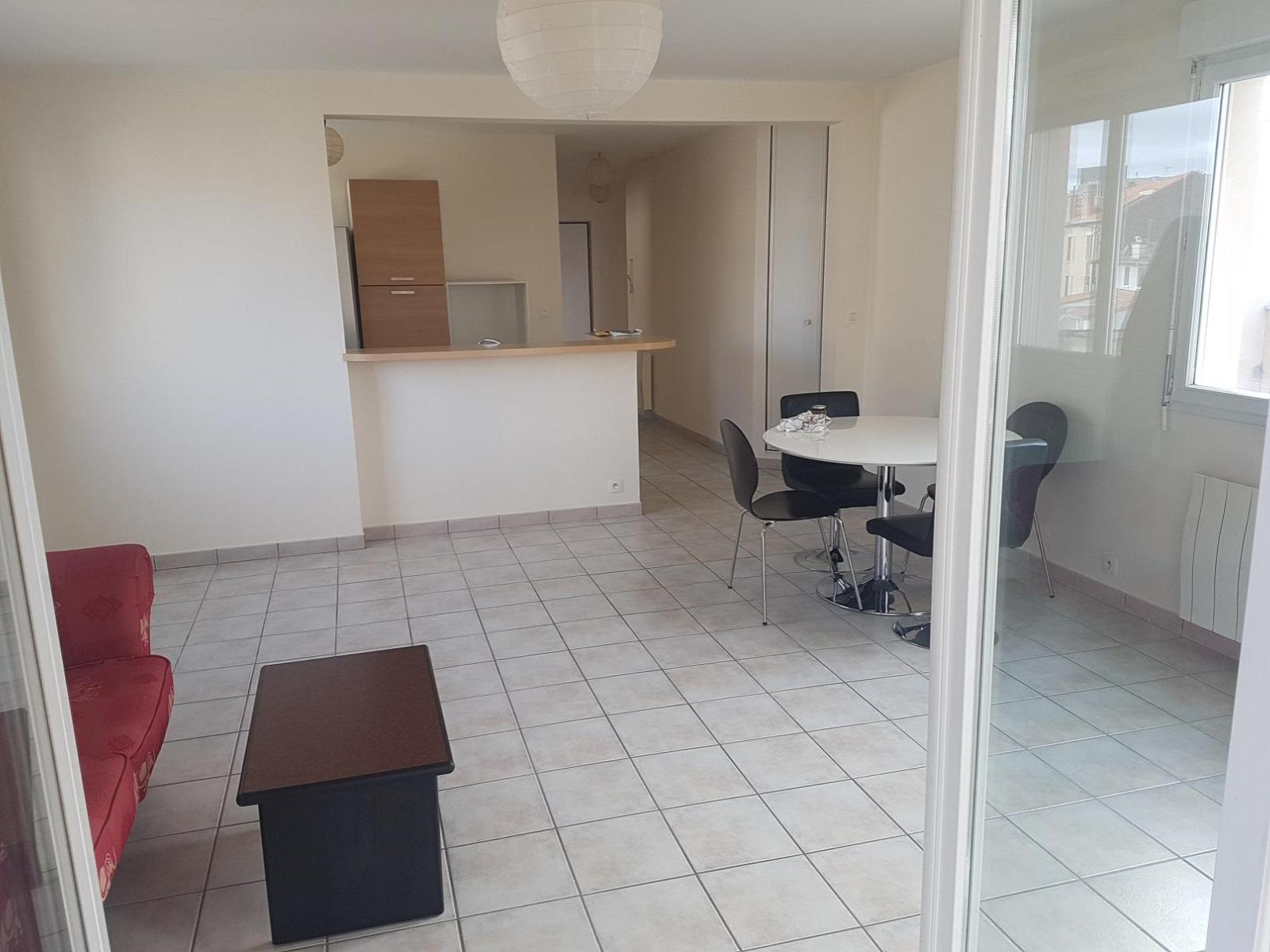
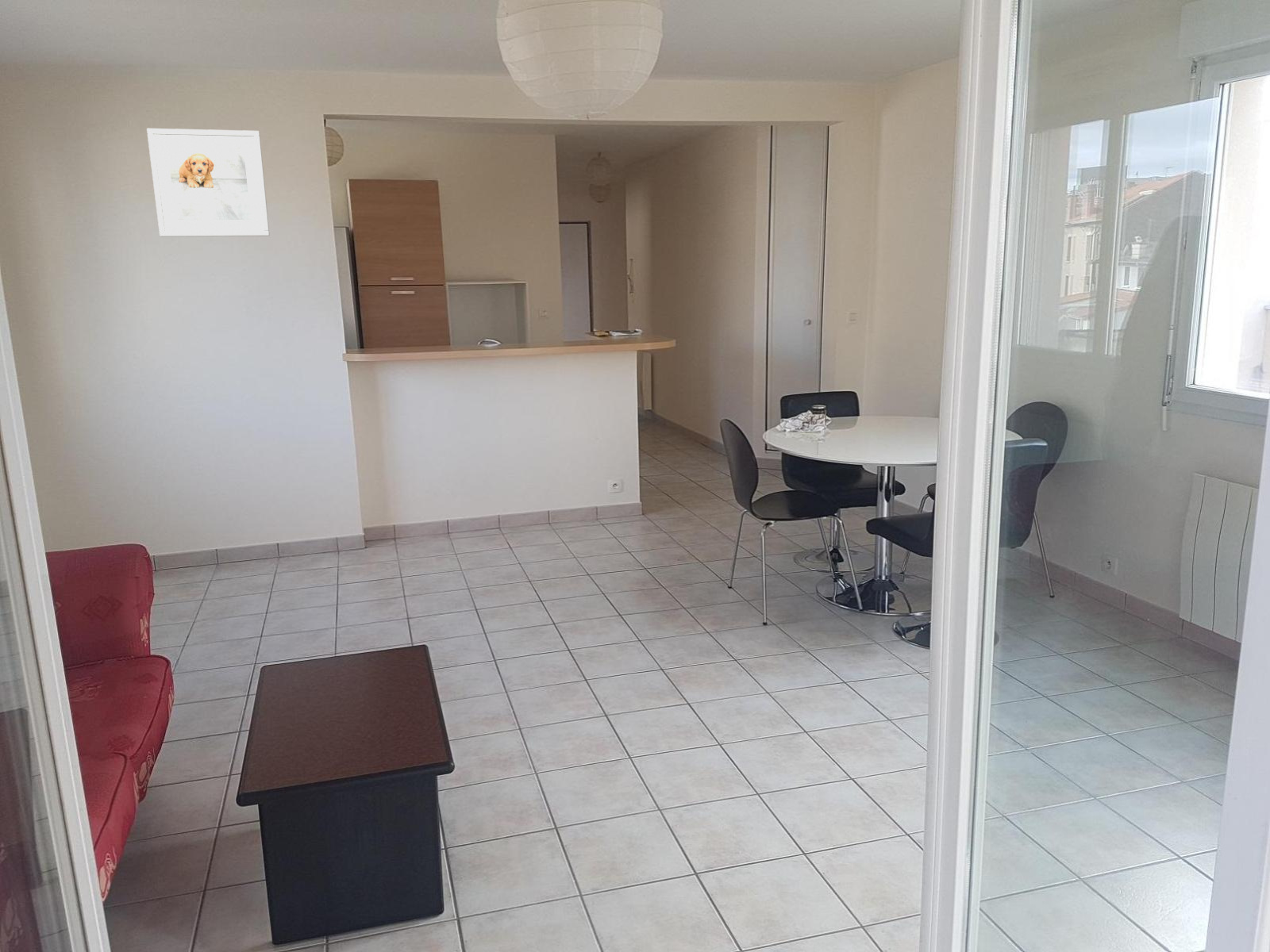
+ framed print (210, 183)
